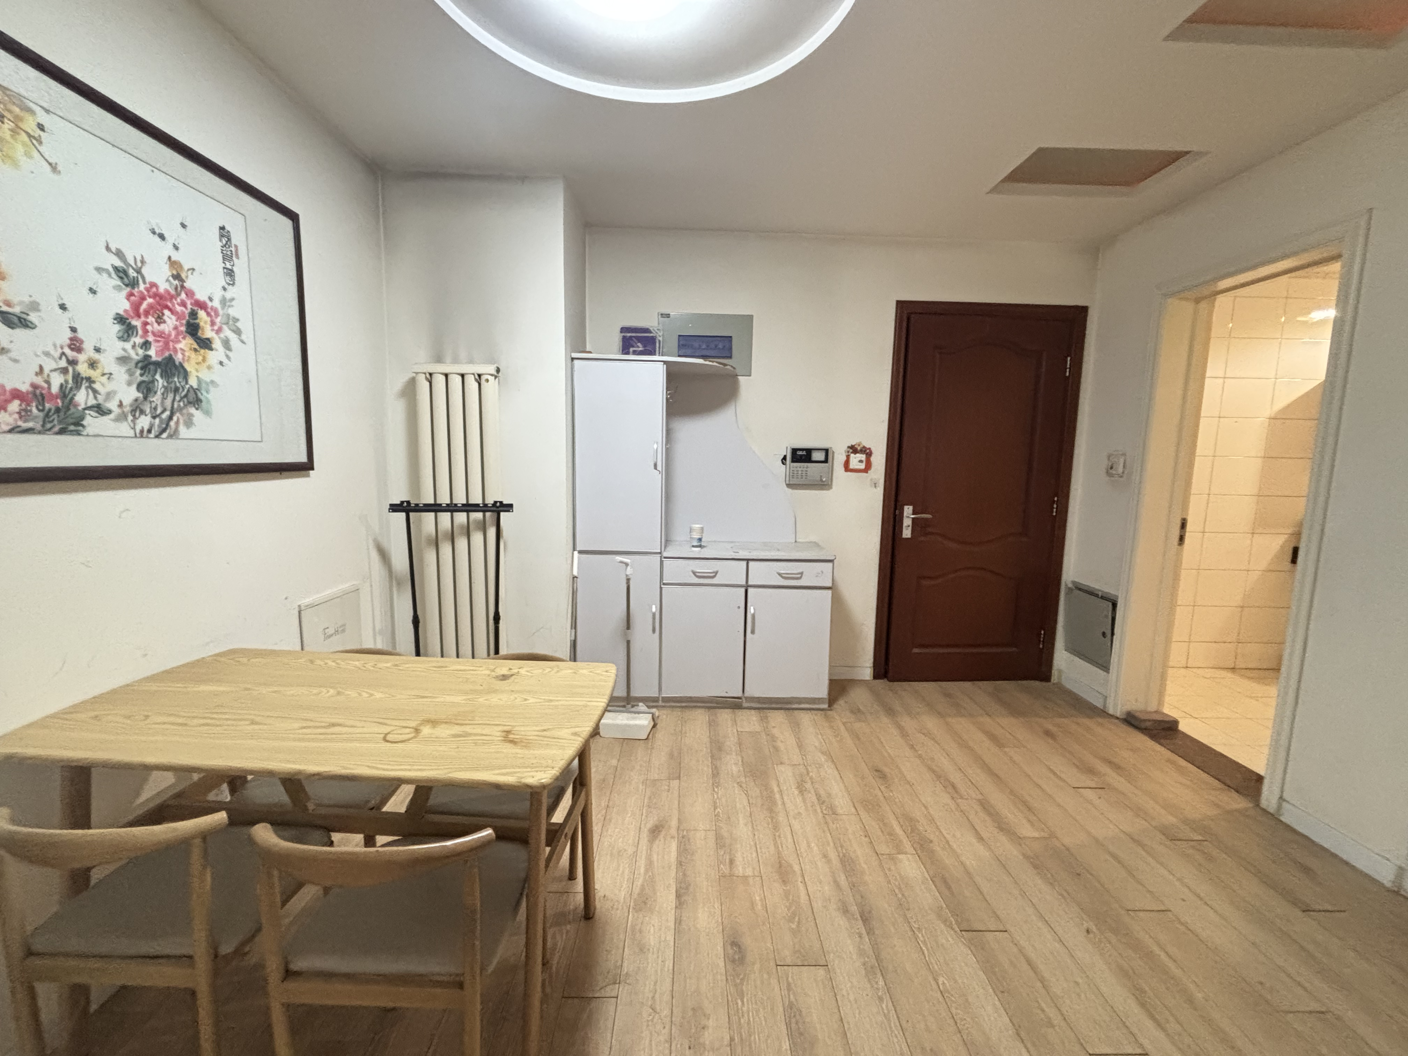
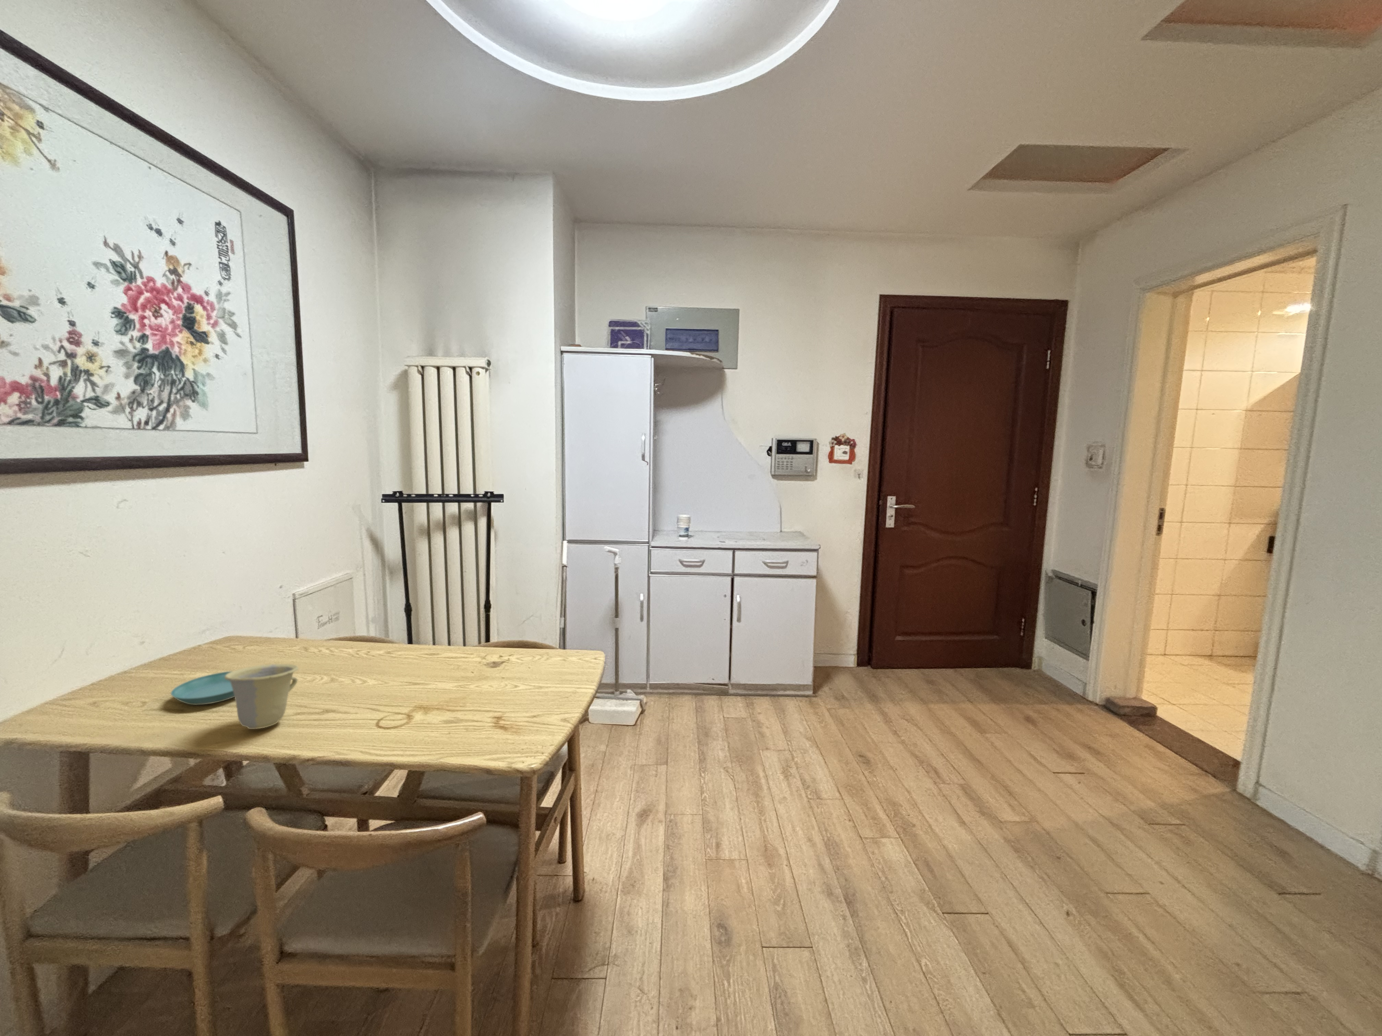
+ saucer (215, 689)
+ cup (264, 695)
